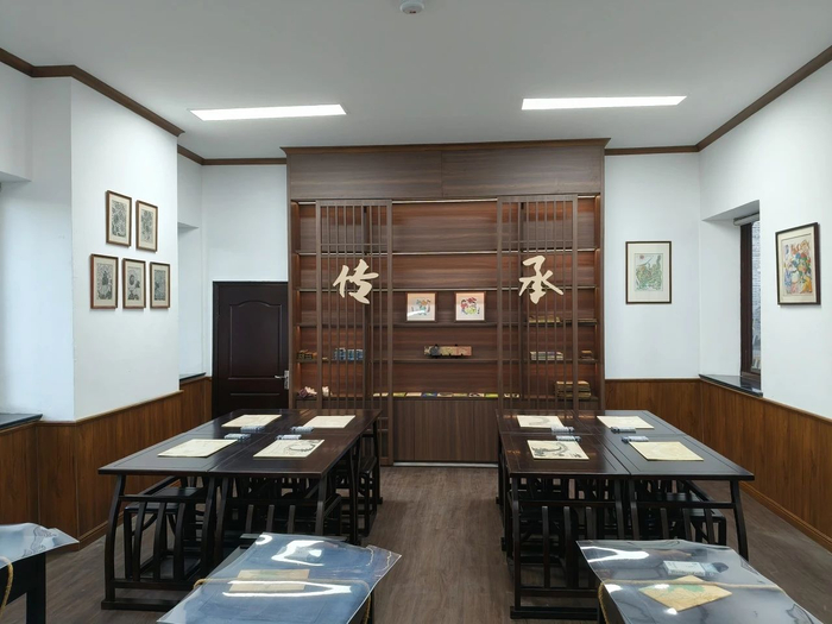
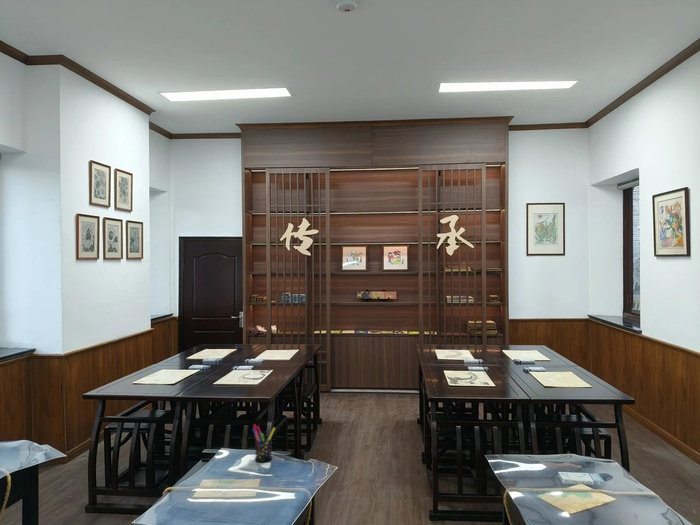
+ pen holder (262, 442)
